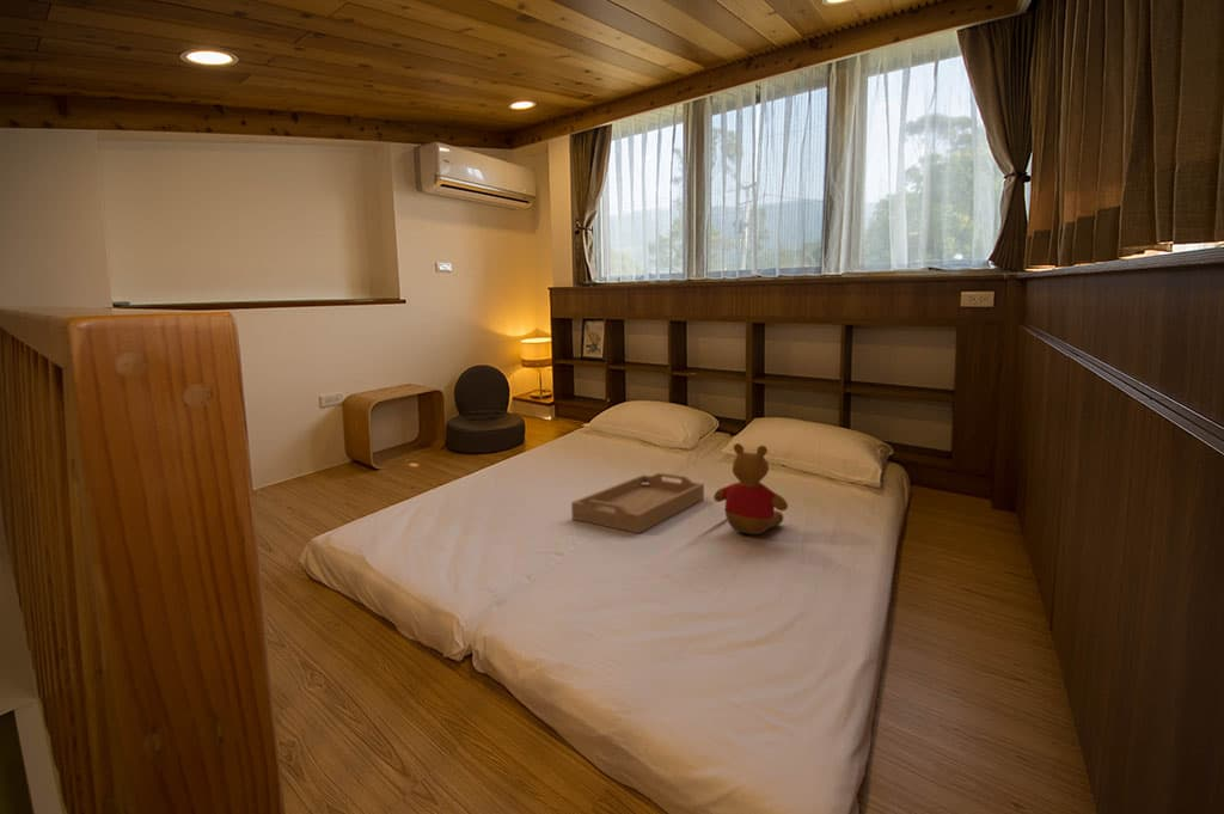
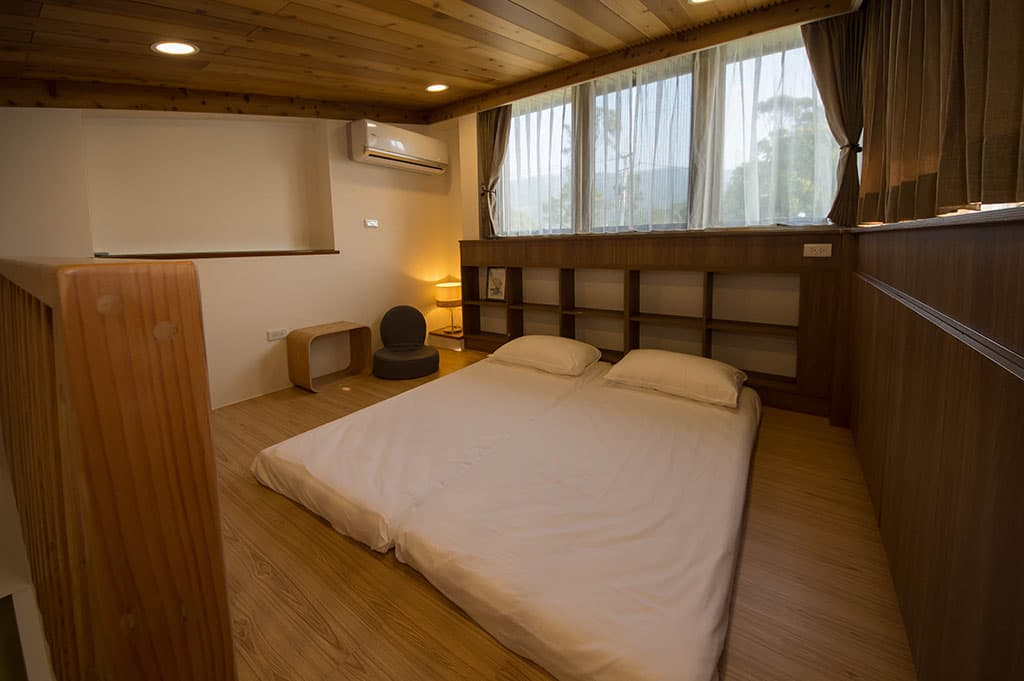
- serving tray (641, 497)
- teddy bear (753, 485)
